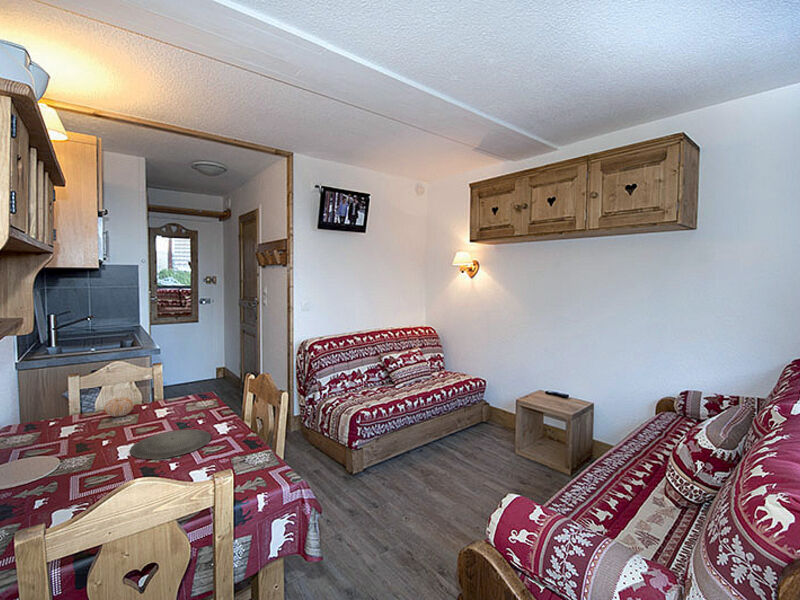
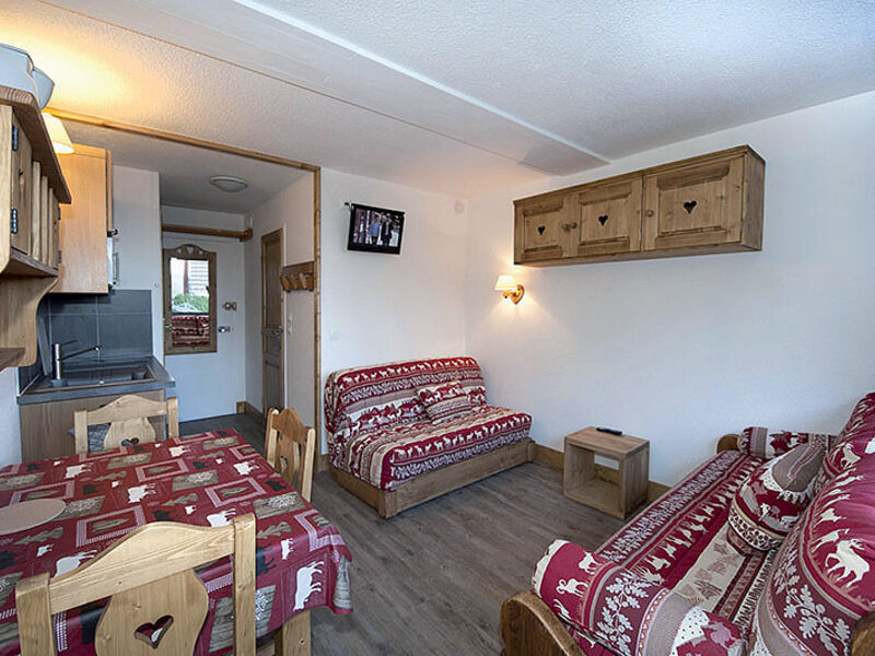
- fruit (119, 407)
- plate (172, 440)
